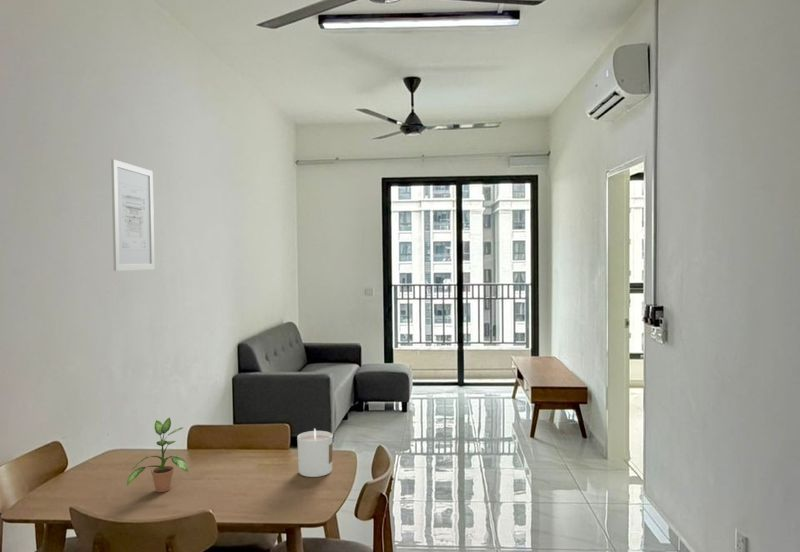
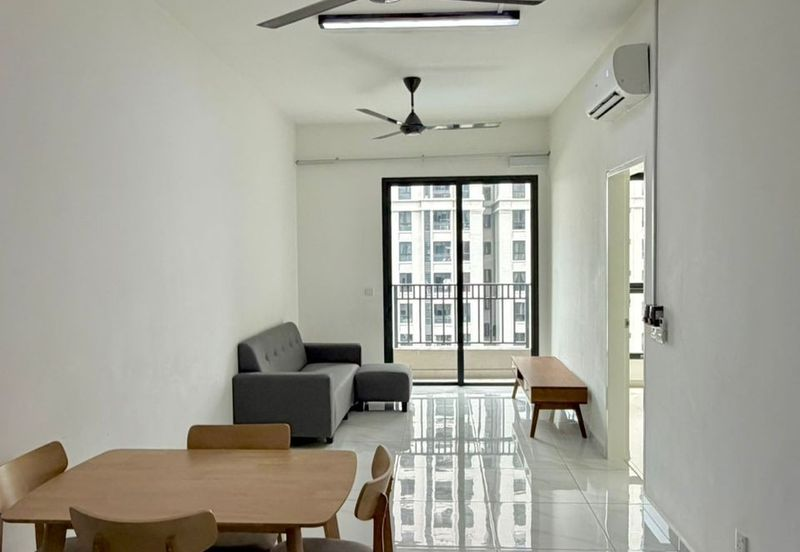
- candle (315, 449)
- wall art (134, 218)
- potted plant (158, 456)
